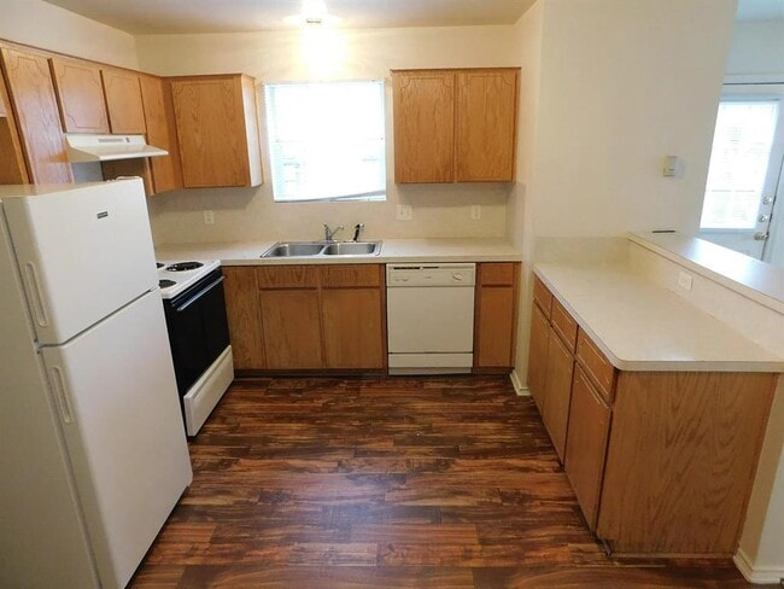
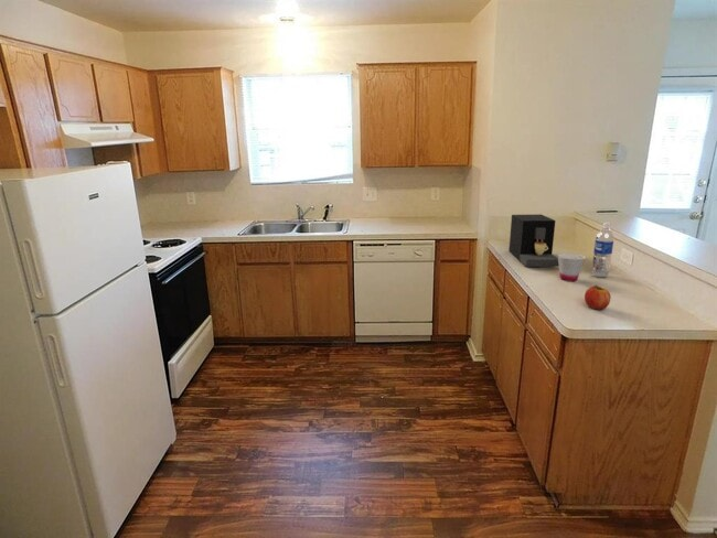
+ water bottle (602, 249)
+ cup (569, 267)
+ fruit (597, 297)
+ coffee maker (534, 239)
